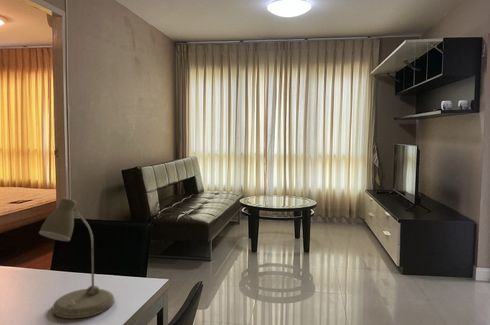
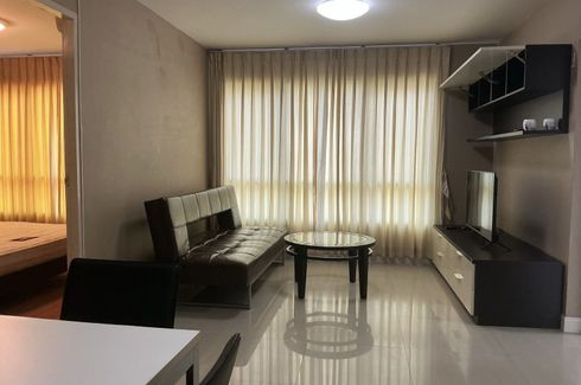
- desk lamp (91, 252)
